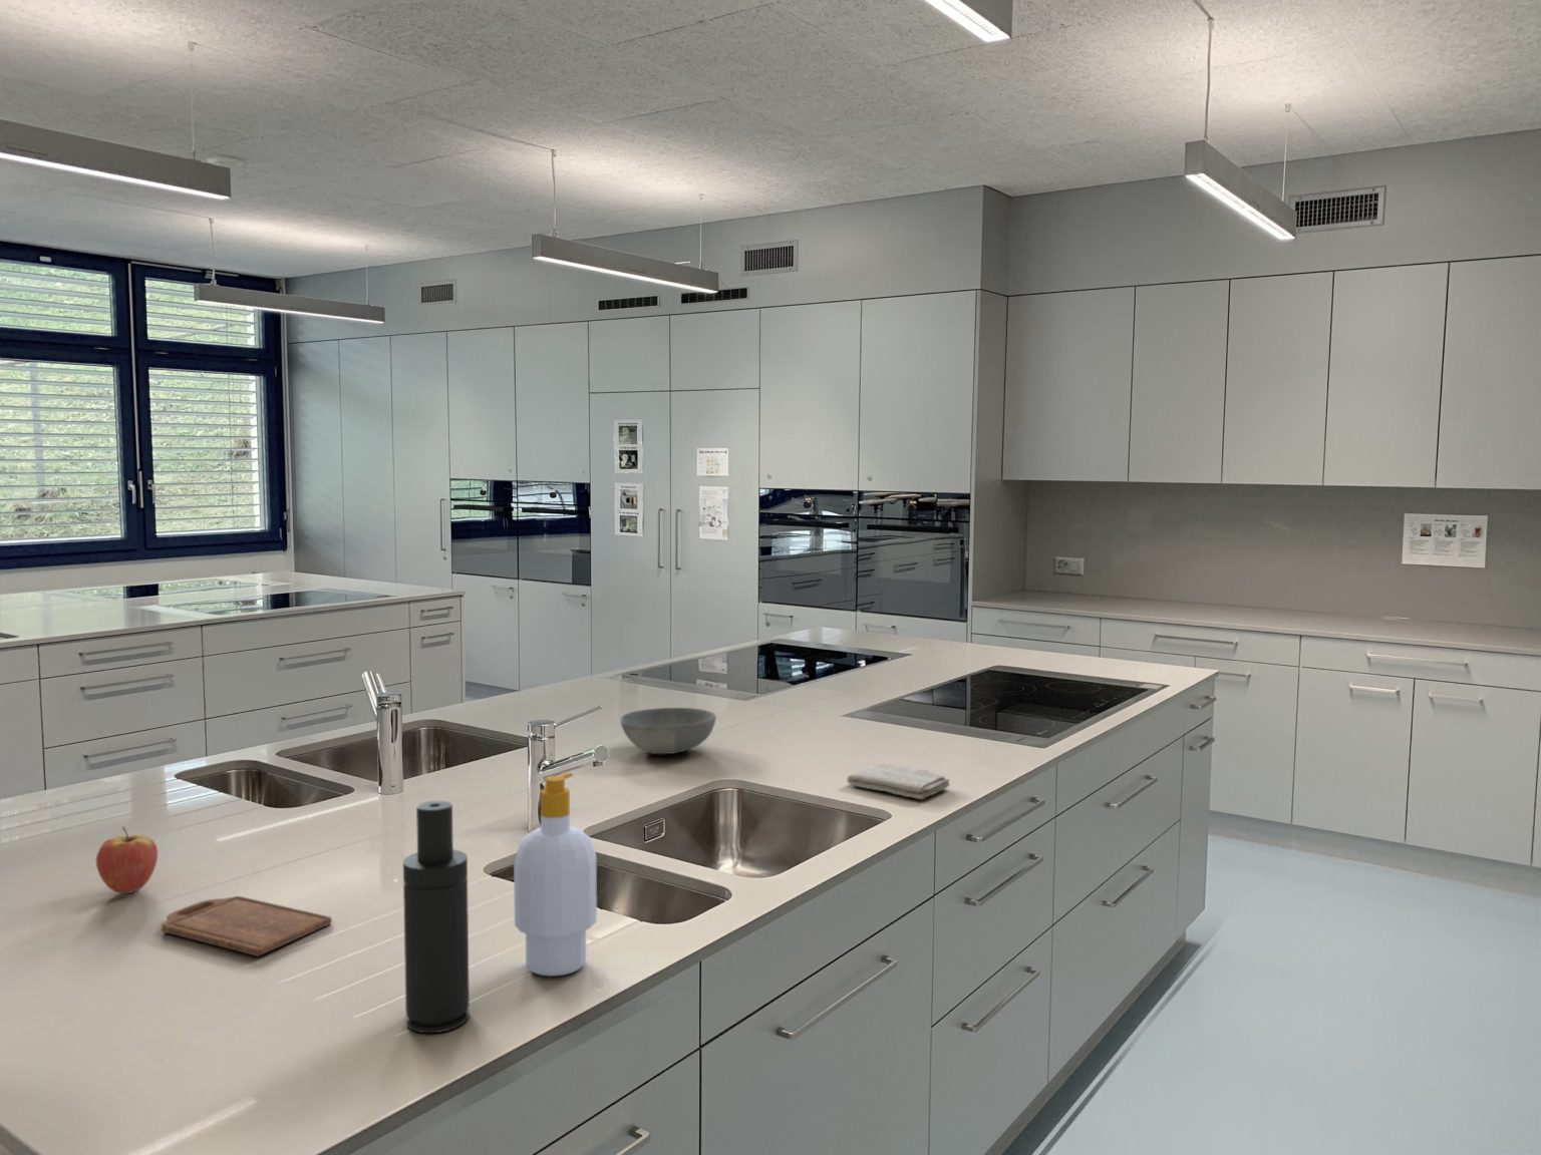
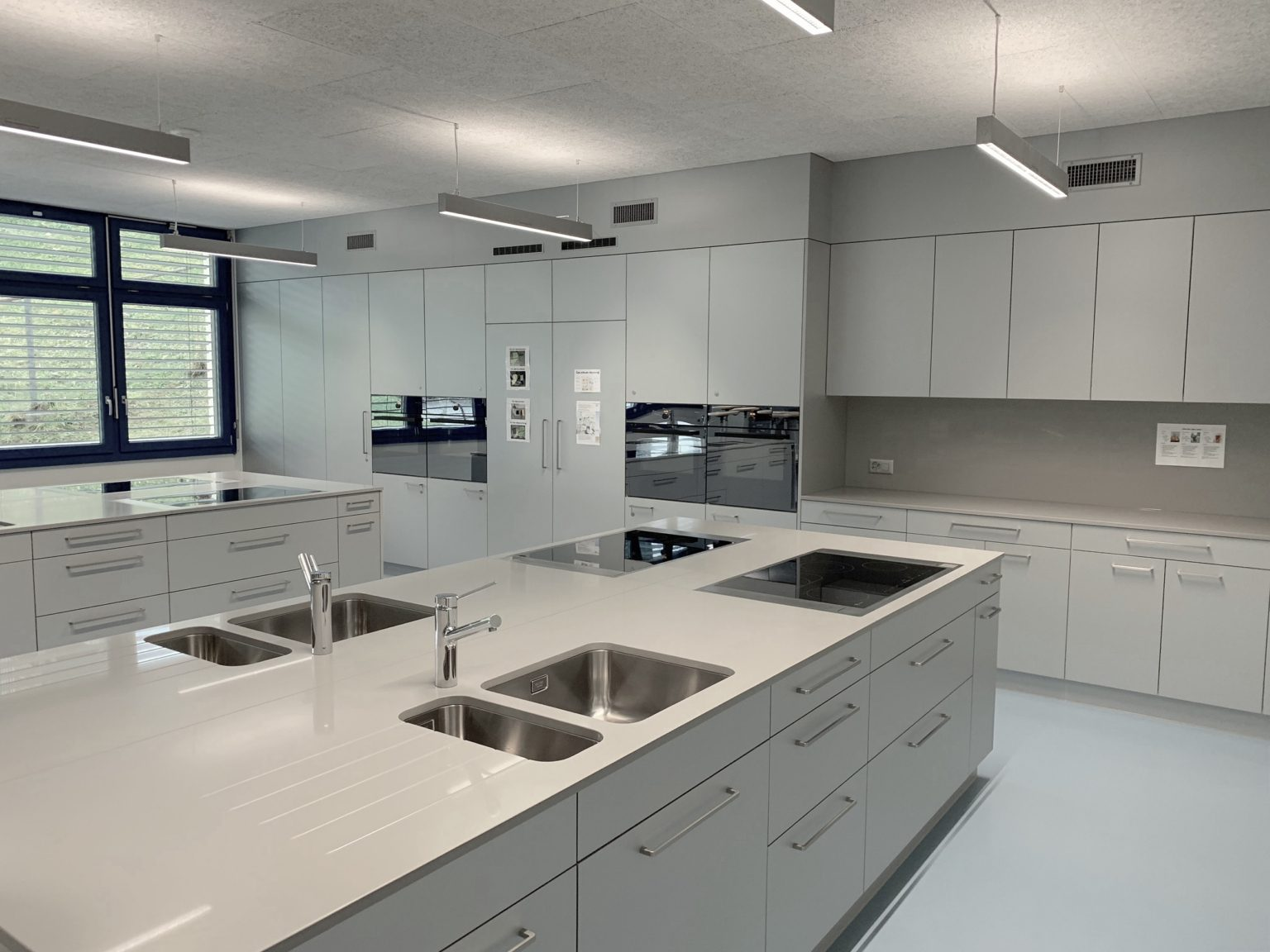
- cutting board (240, 922)
- atomizer (436, 912)
- soap bottle (555, 872)
- fruit (127, 858)
- washcloth (898, 779)
- bowl (667, 733)
